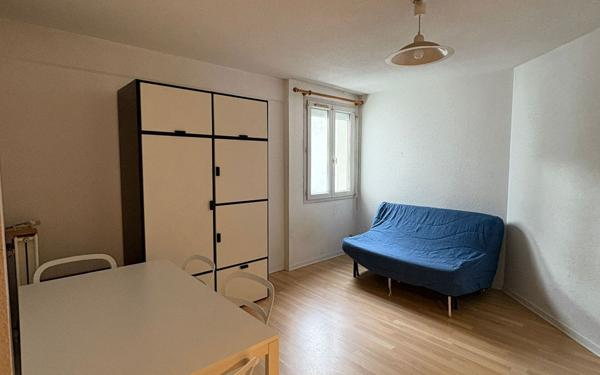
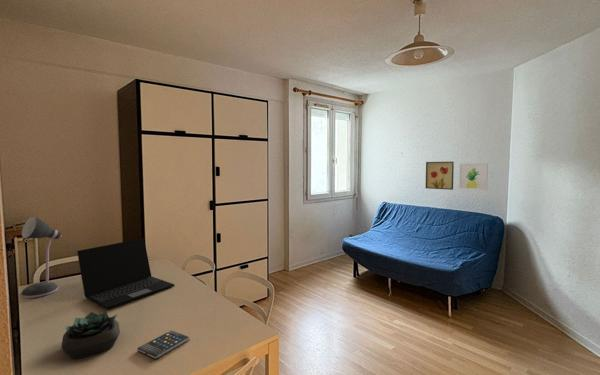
+ succulent plant (91, 331)
+ smartphone (164, 343)
+ desk lamp (46, 253)
+ wall art (439, 175)
+ wall art (473, 176)
+ laptop (127, 269)
